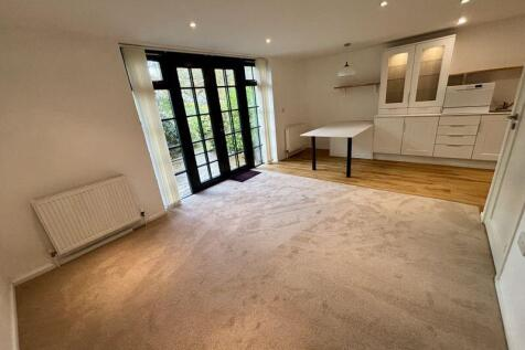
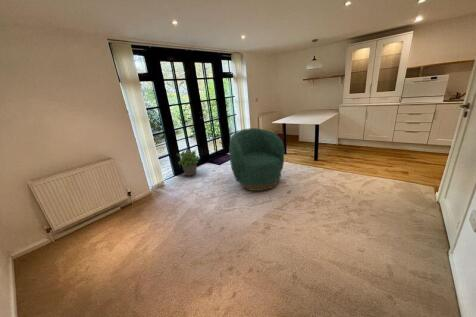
+ armchair (255, 157)
+ potted plant (189, 161)
